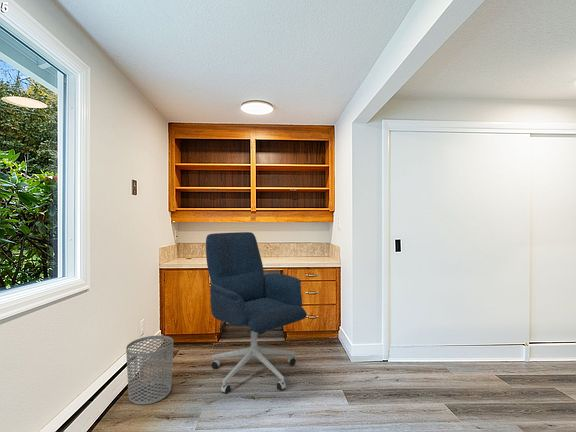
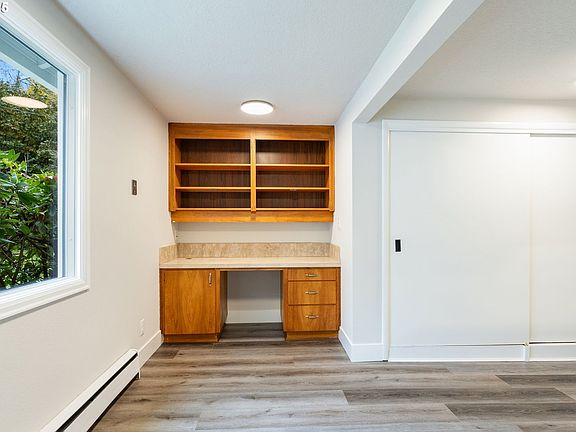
- waste bin (150, 368)
- office chair (252, 302)
